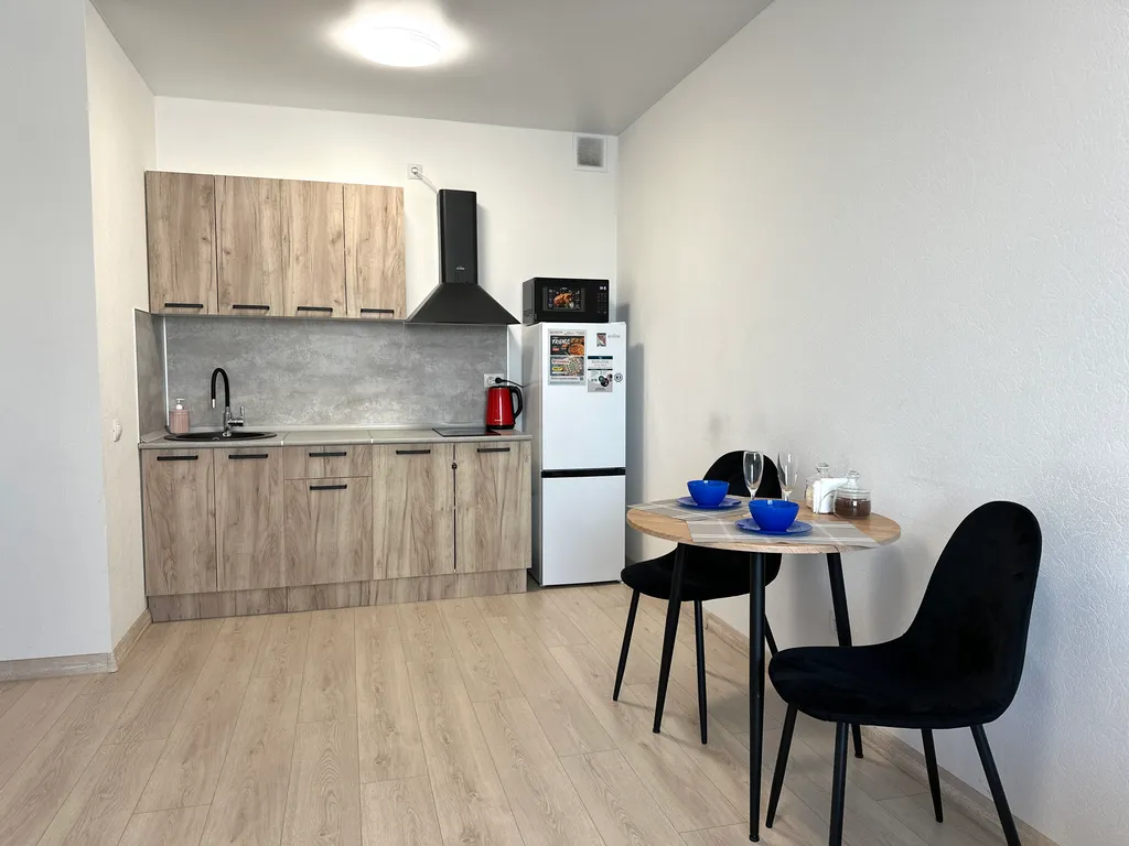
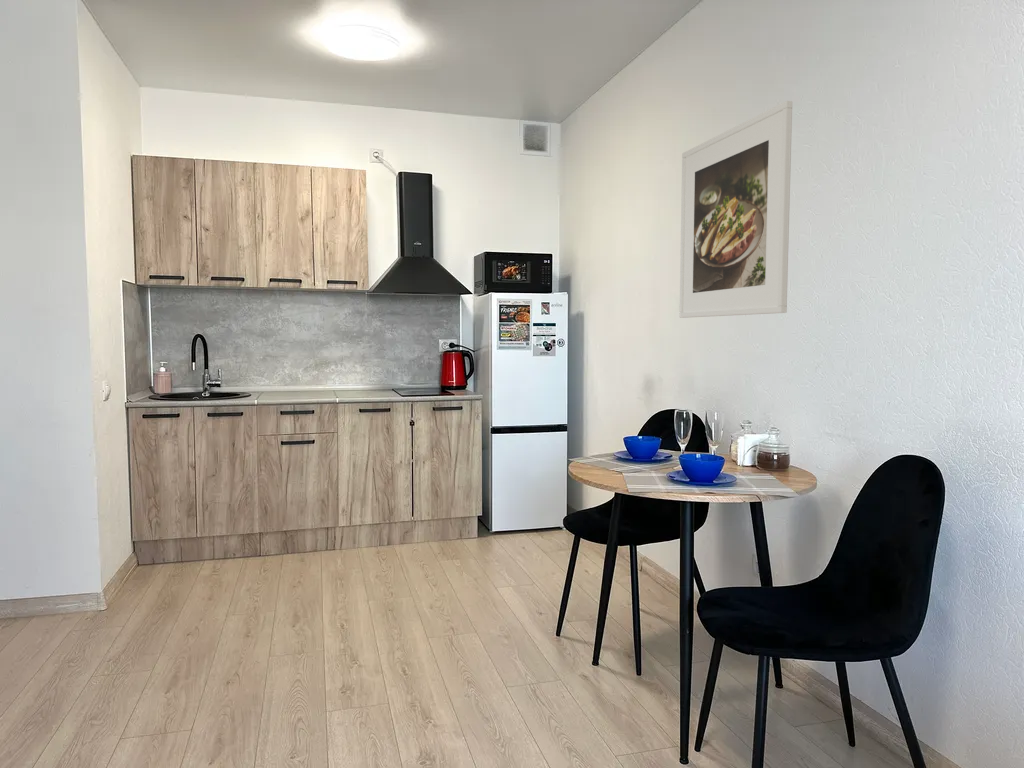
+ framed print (728, 223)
